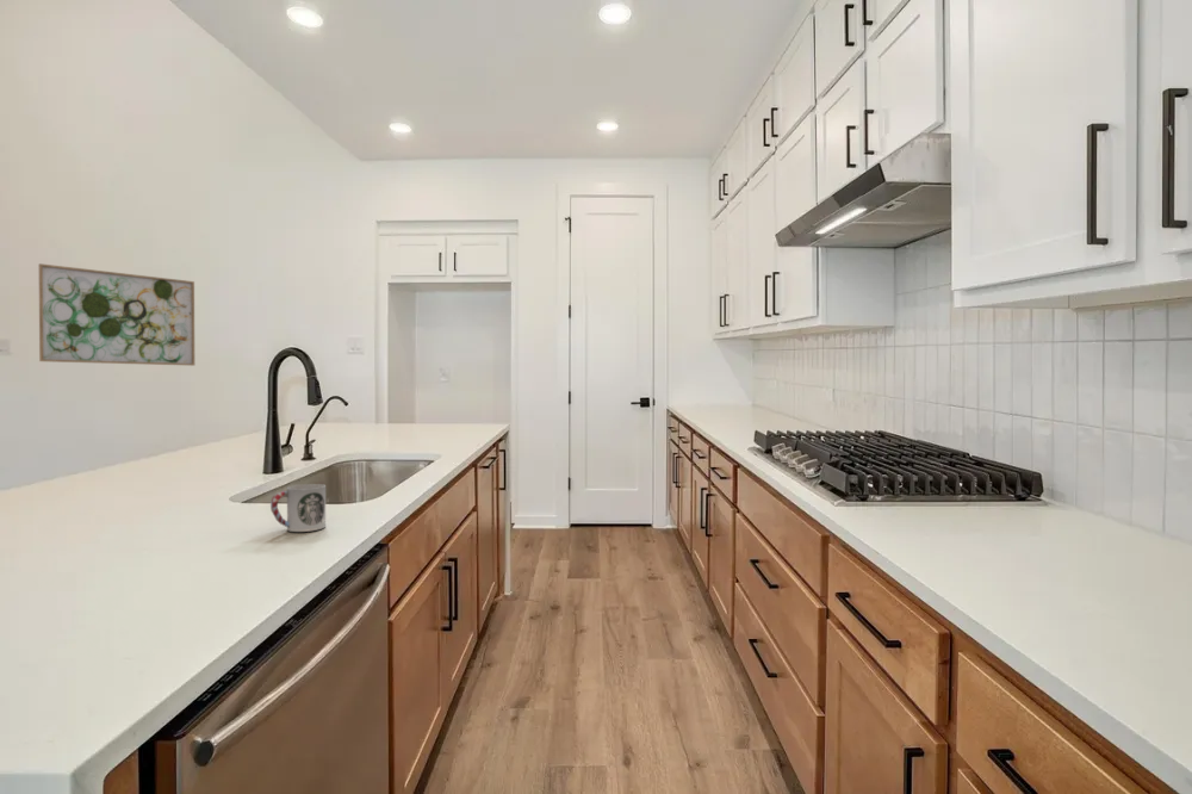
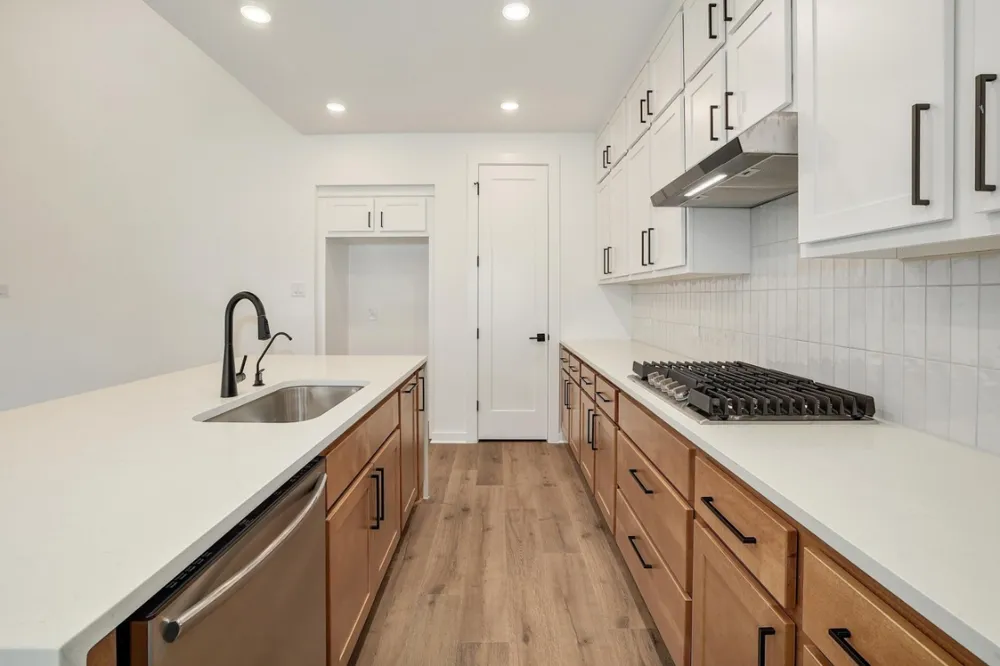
- wall art (123, 318)
- cup (298, 508)
